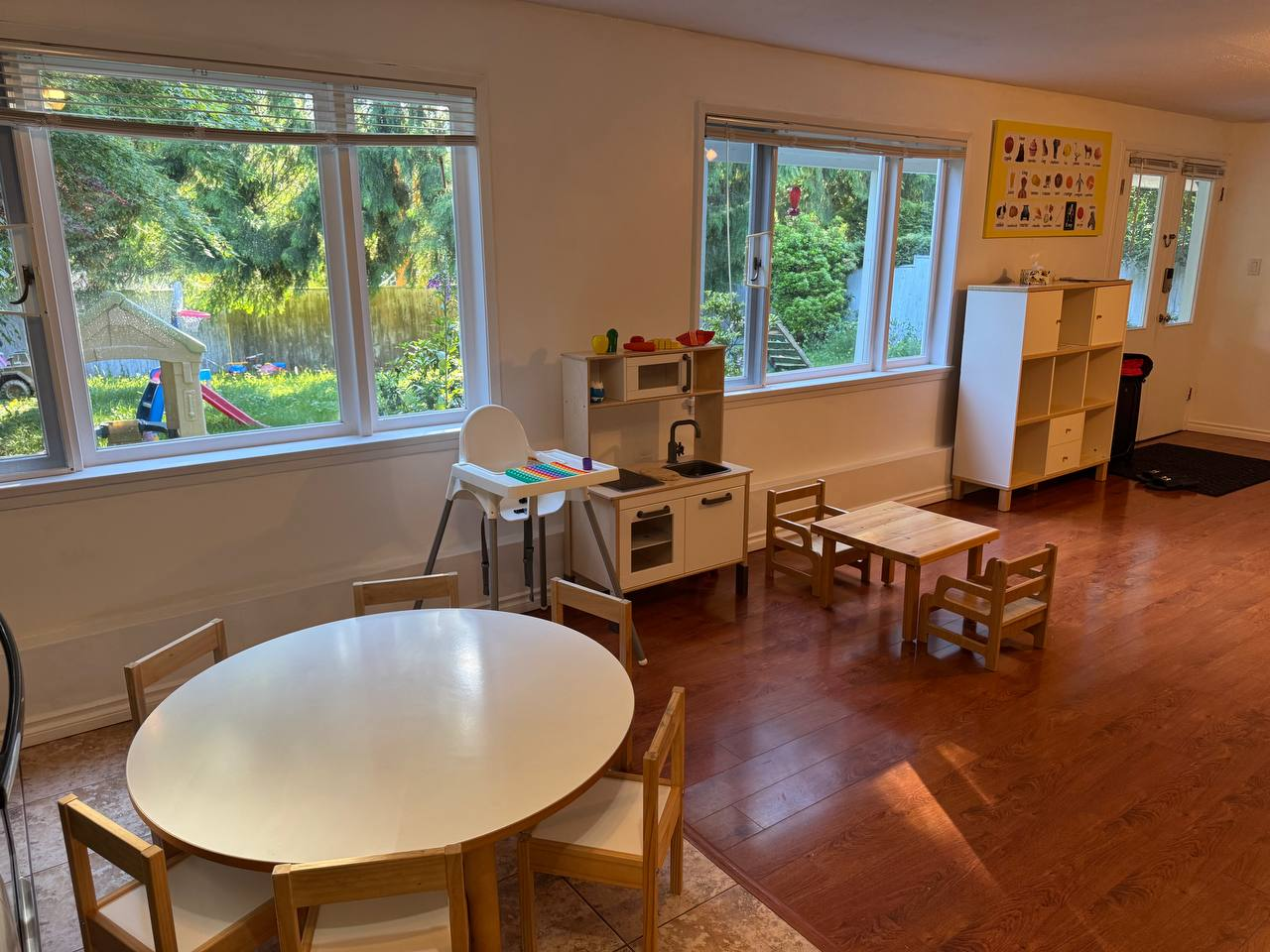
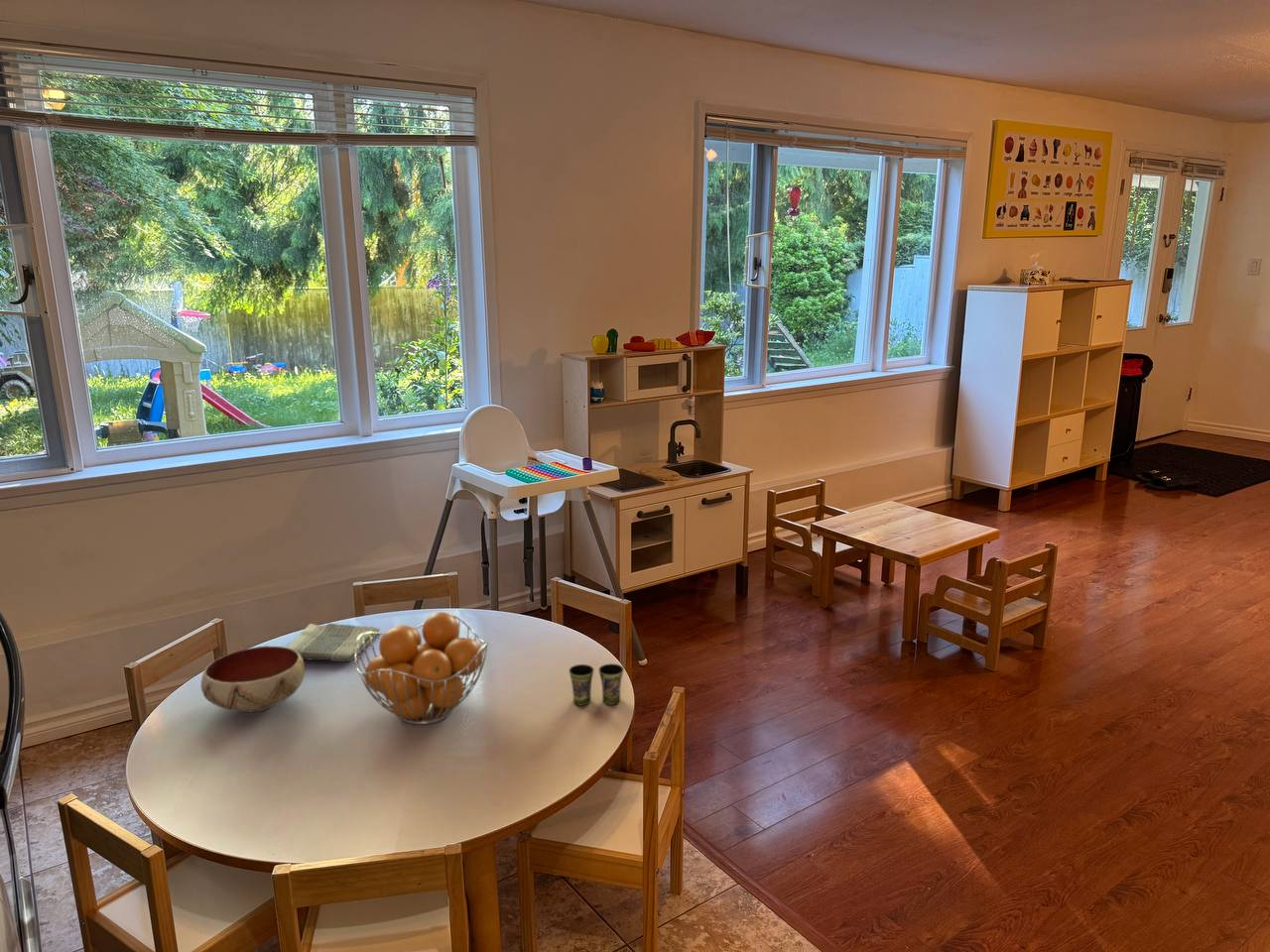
+ cup (590, 685)
+ fruit basket (423, 667)
+ bowl (255, 684)
+ dish towel (331, 640)
